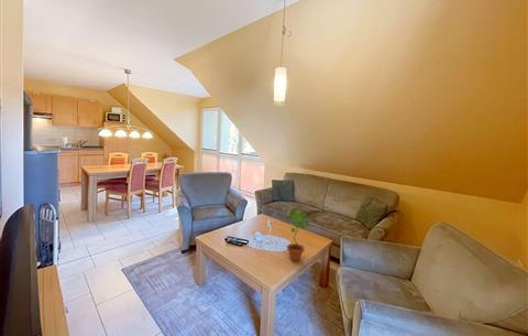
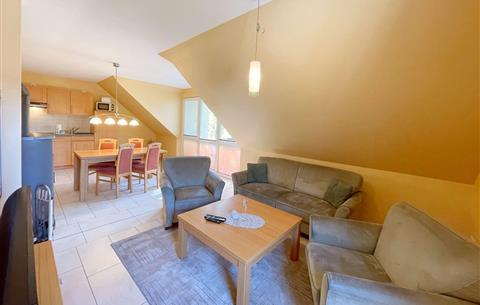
- potted plant (295, 234)
